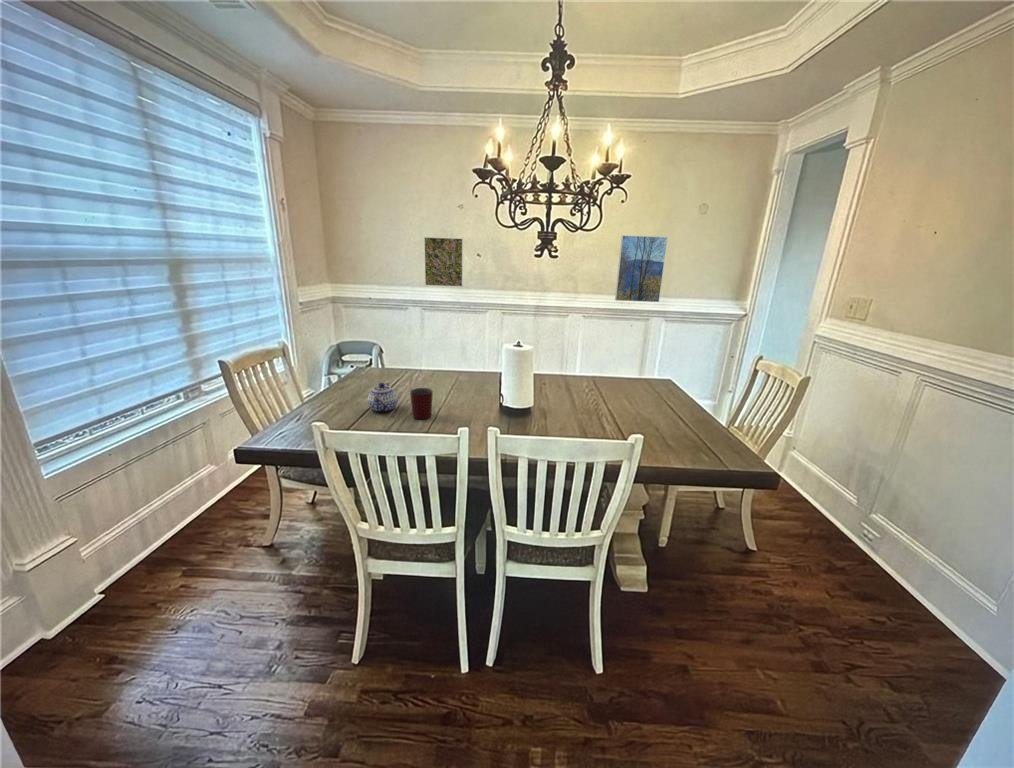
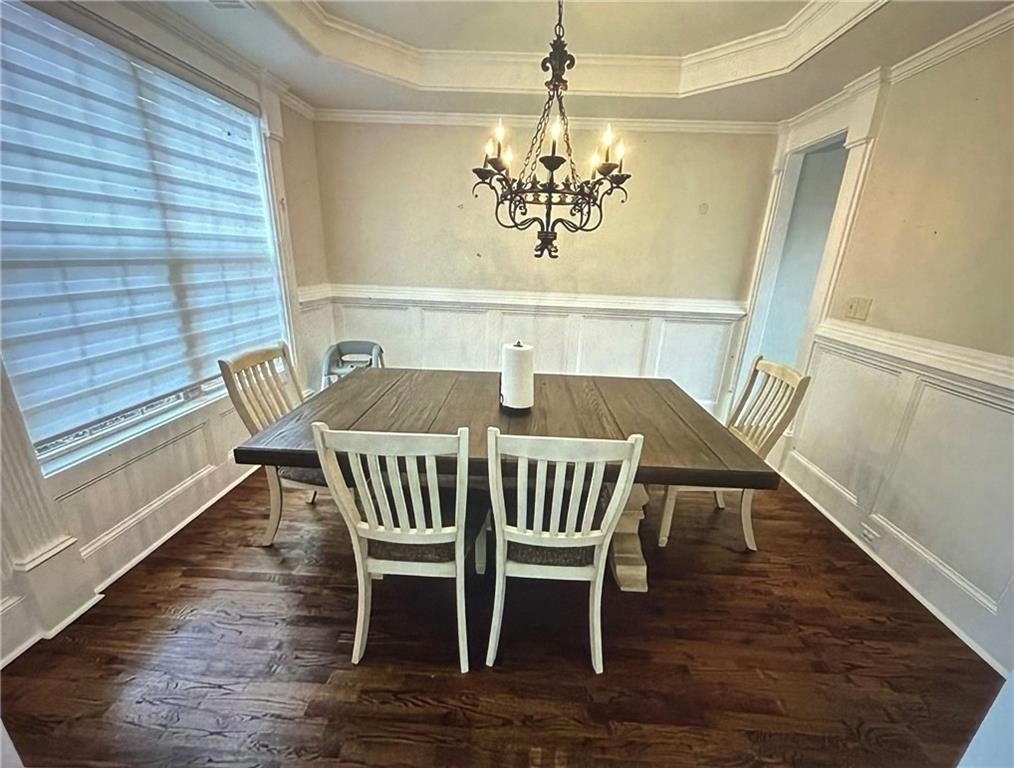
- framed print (640, 269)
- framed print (443, 262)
- mug (423, 402)
- teapot (382, 395)
